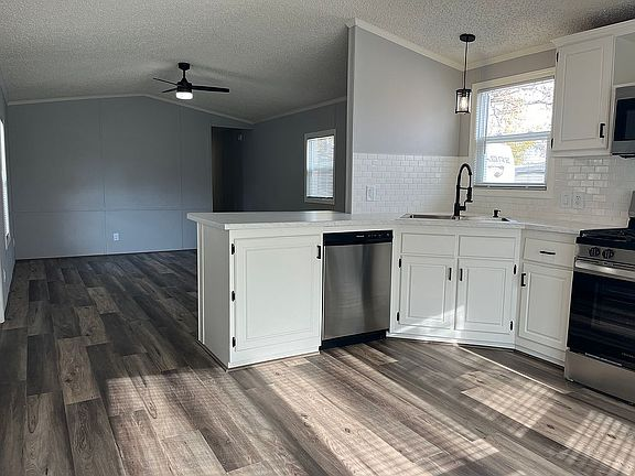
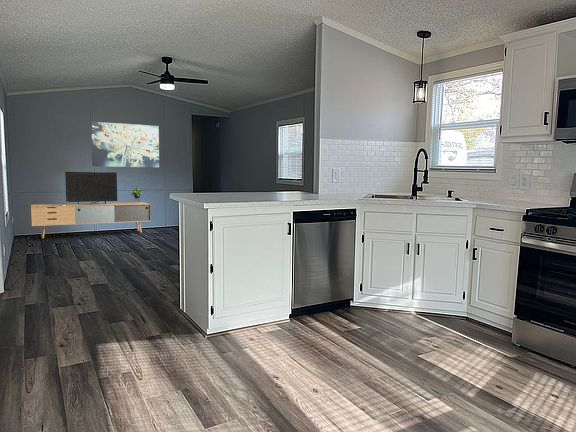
+ wall art (126, 145)
+ media console (92, 203)
